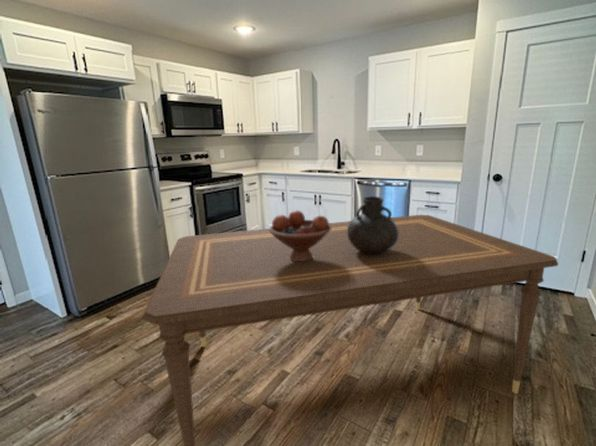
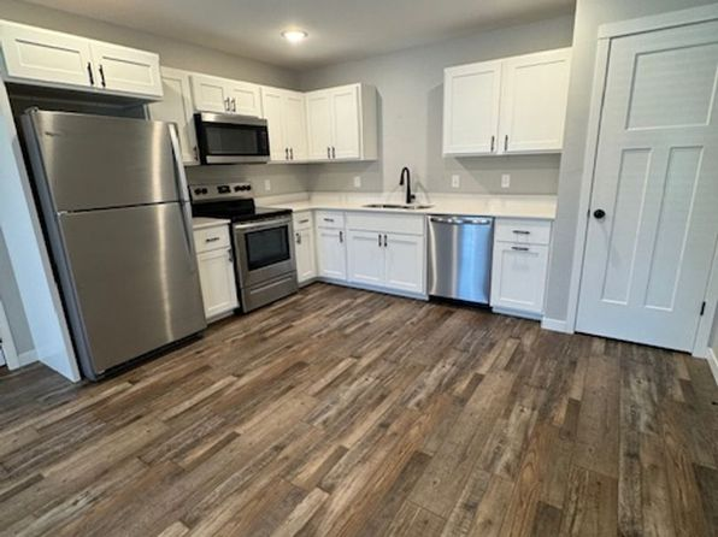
- vase (372, 224)
- dining table (339, 309)
- fruit bowl (300, 236)
